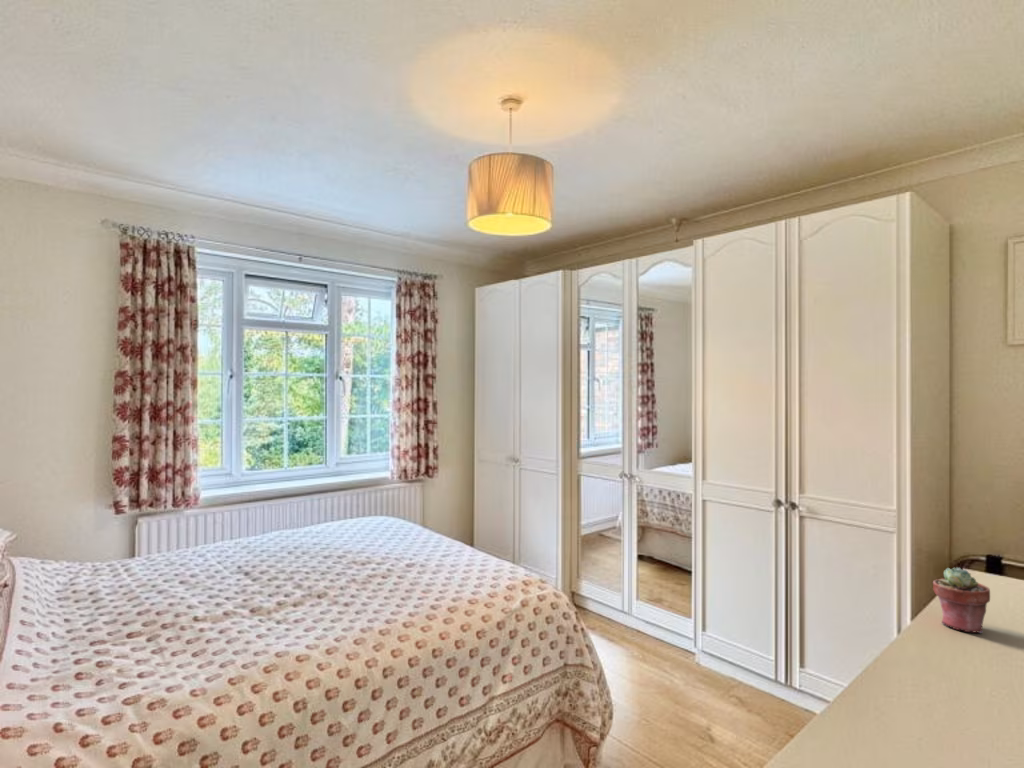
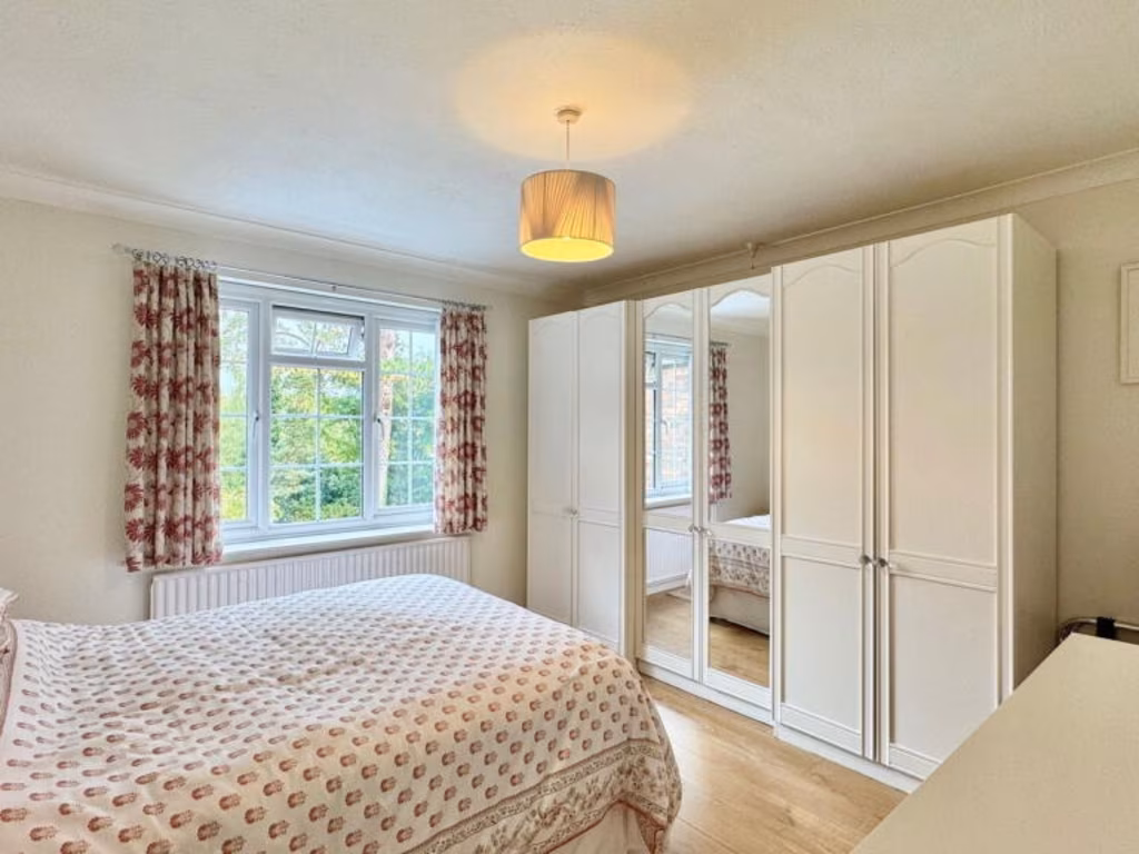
- potted succulent (961, 596)
